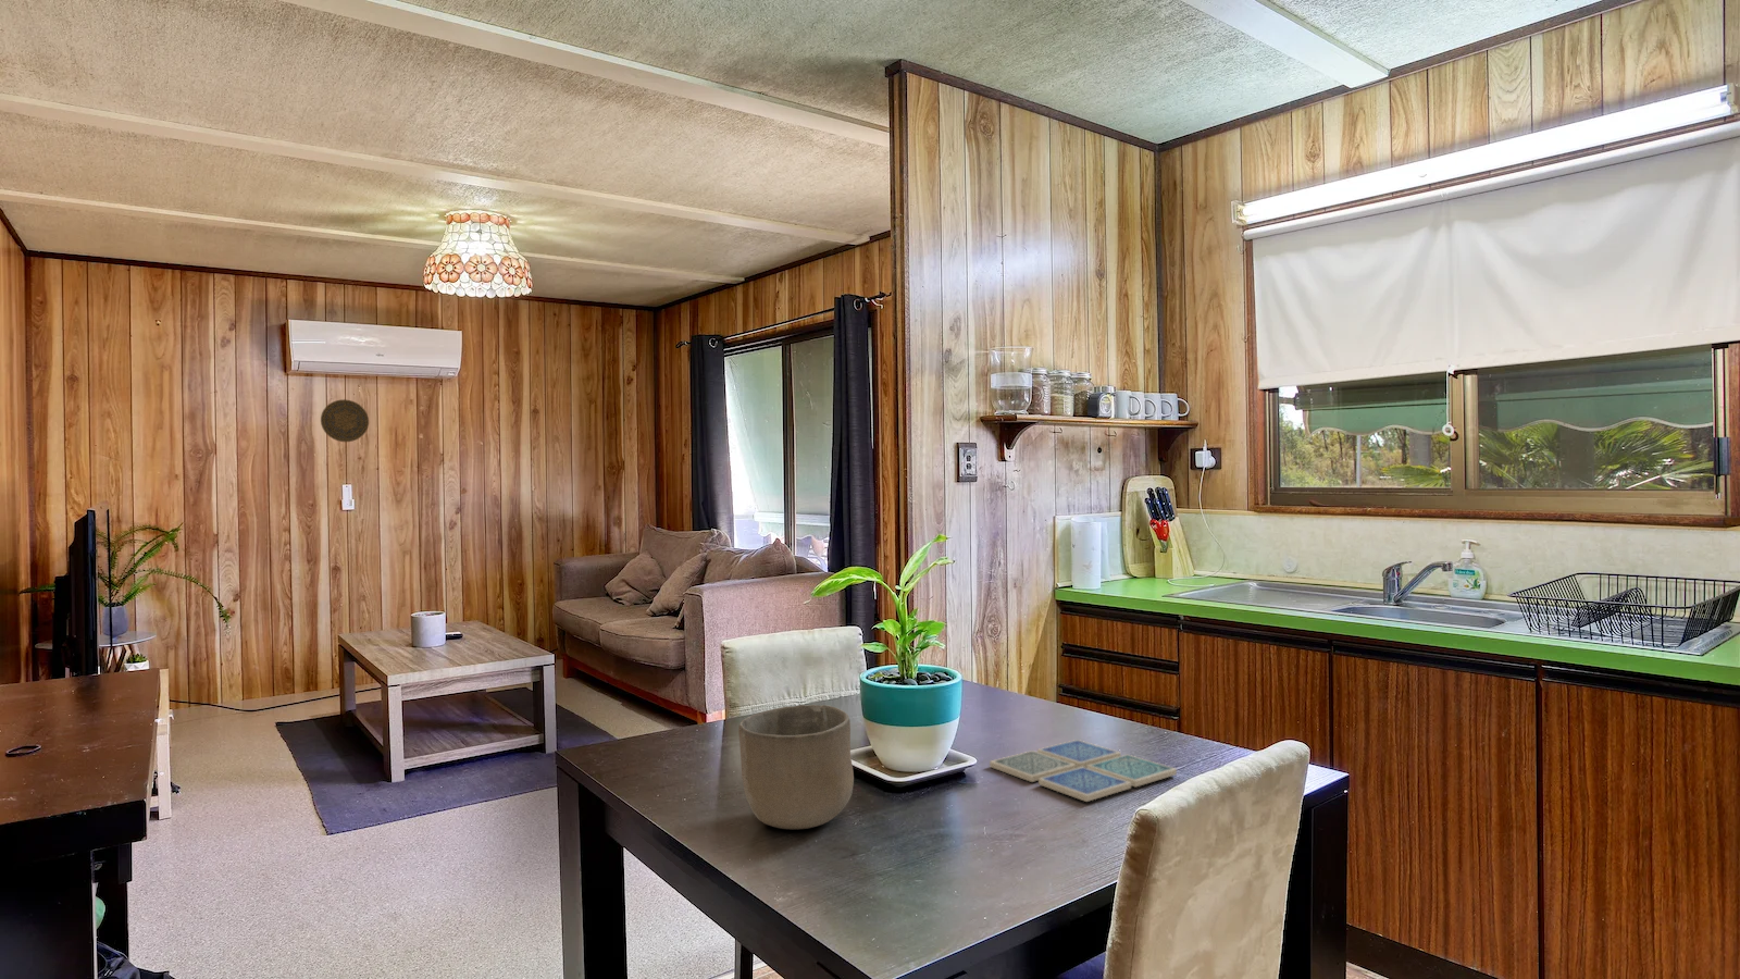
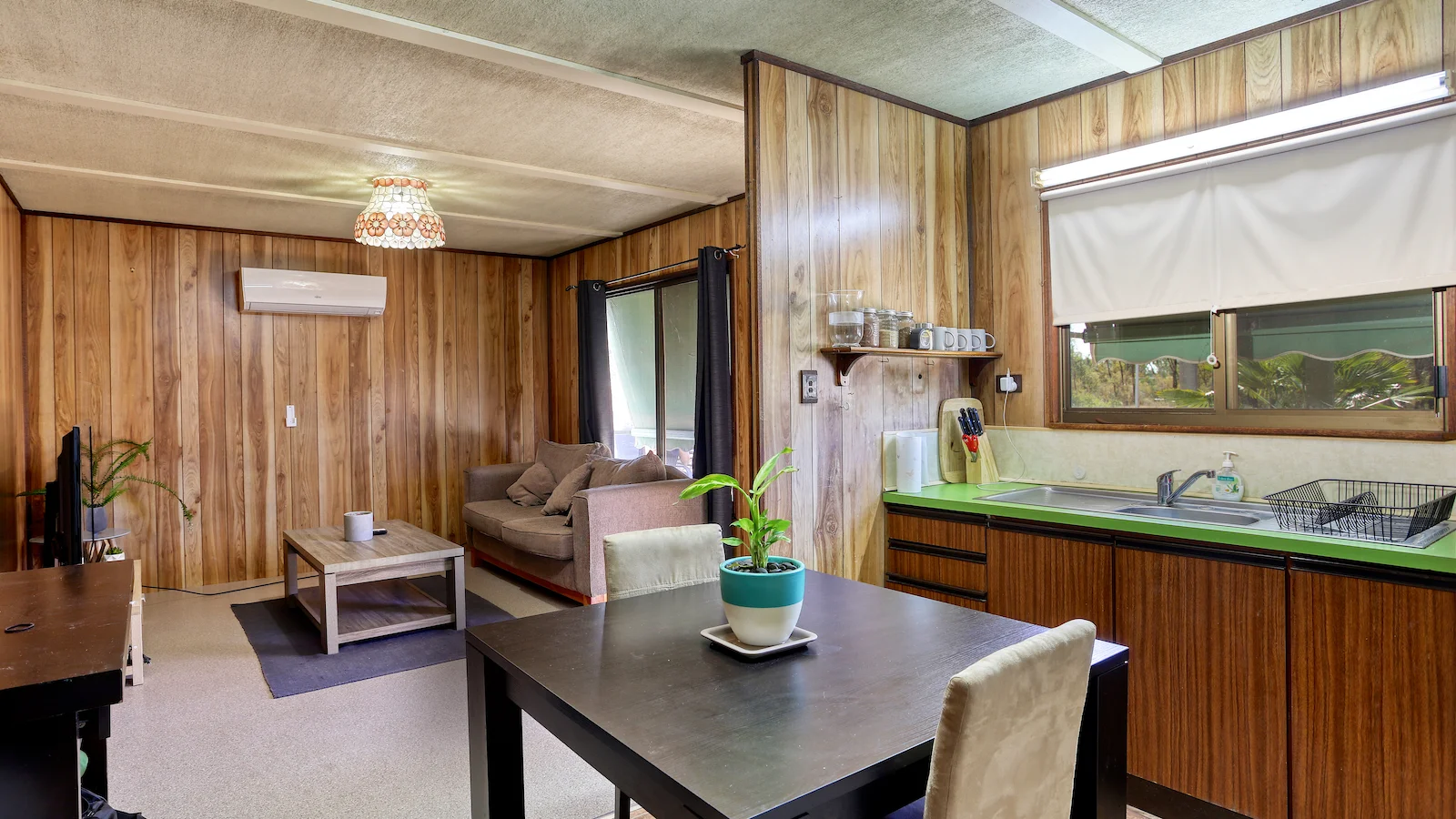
- drink coaster (1082, 767)
- decorative plate (344, 420)
- bowl (796, 767)
